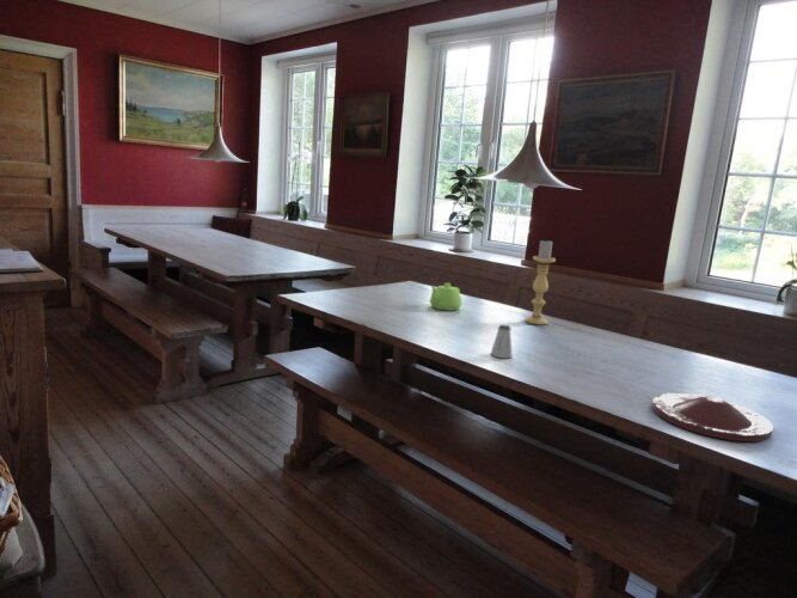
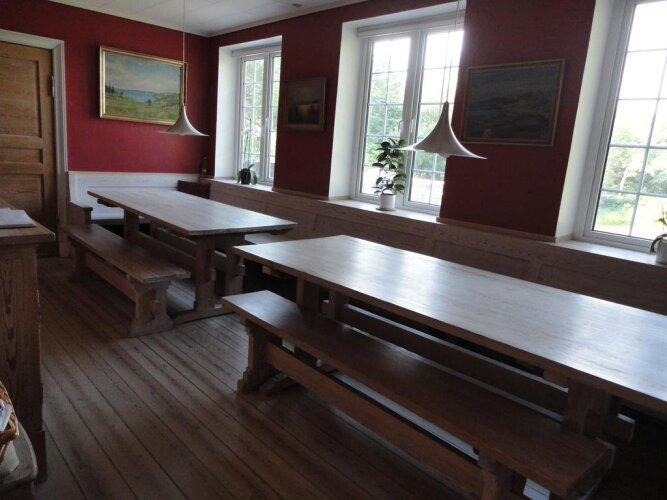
- teapot (445, 295)
- candle holder (540, 281)
- plate (711, 408)
- saltshaker (503, 340)
